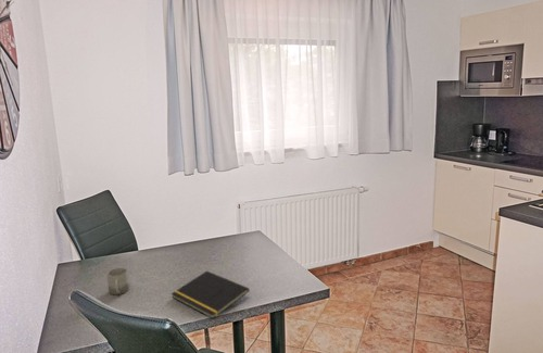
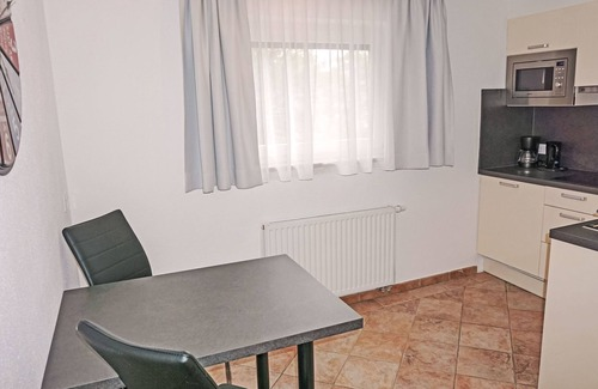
- notepad (210, 292)
- cup (117, 282)
